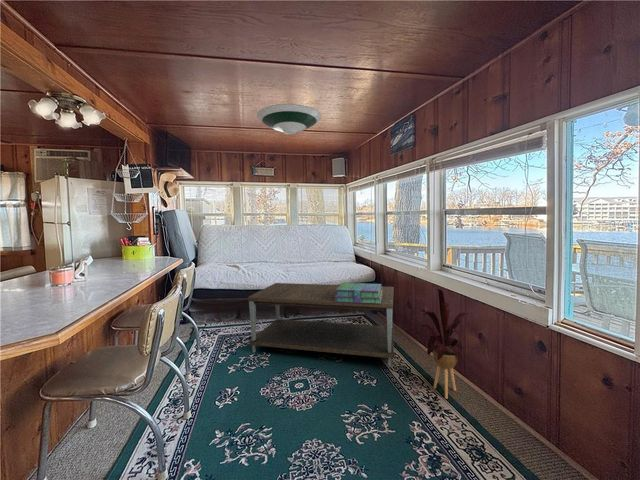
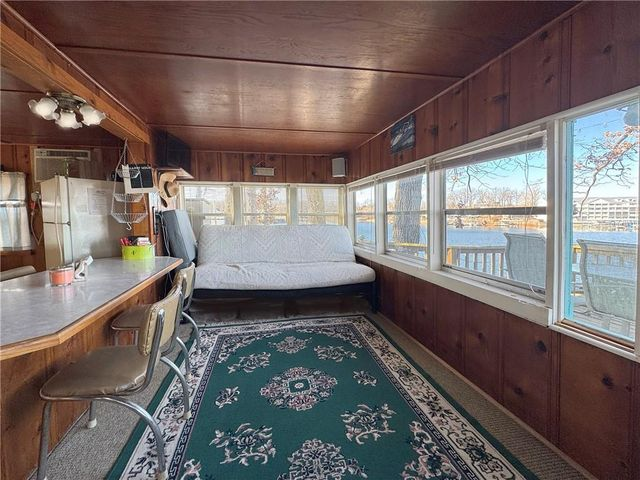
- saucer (289, 124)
- stack of books (359, 292)
- house plant (438, 337)
- coffee table (324, 322)
